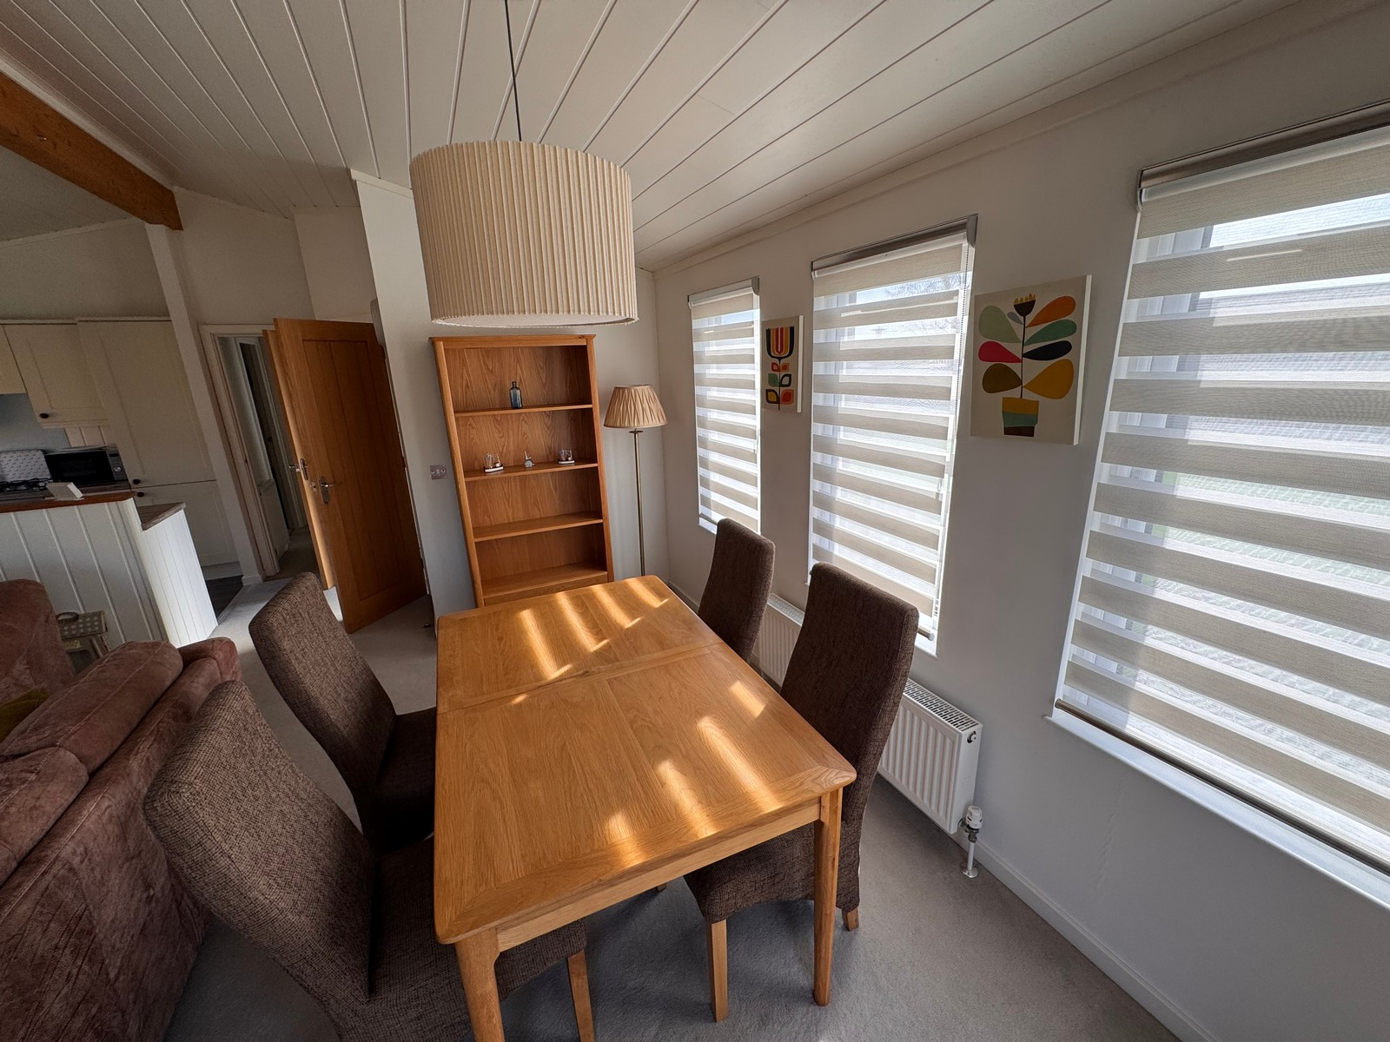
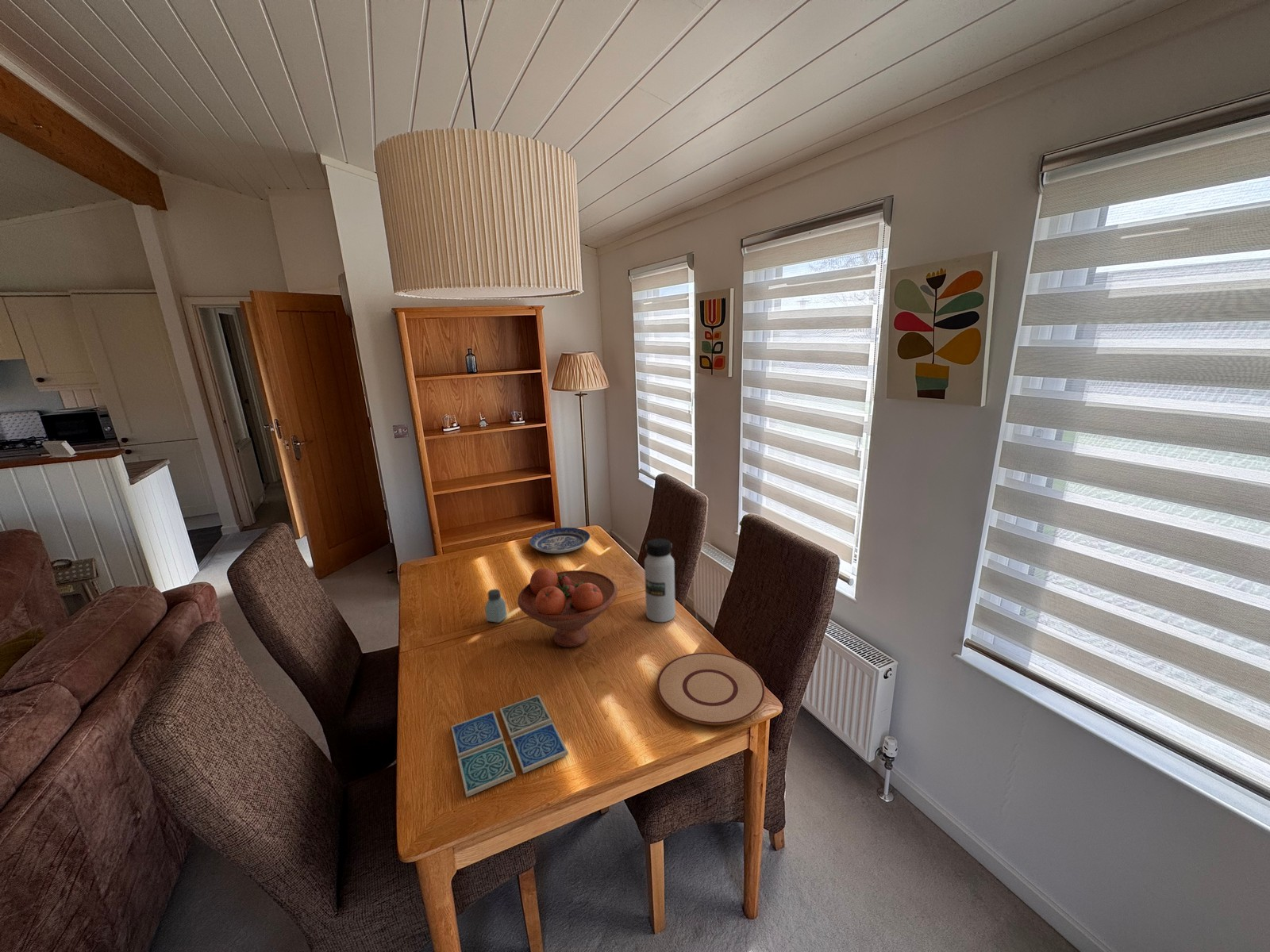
+ plate (560, 542)
+ water bottle (660, 579)
+ plate (710, 686)
+ fruit bowl (569, 605)
+ drink coaster (510, 738)
+ saltshaker (495, 605)
